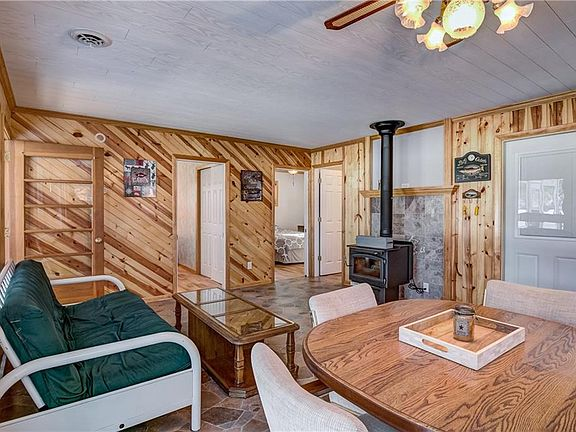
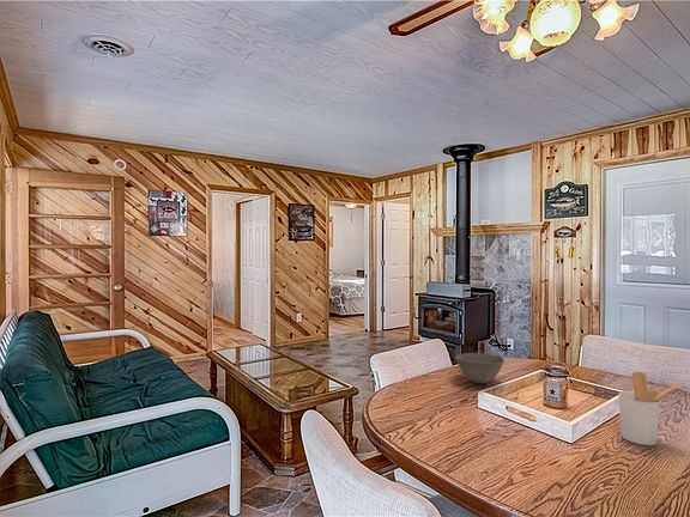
+ bowl (479, 369)
+ utensil holder (649, 408)
